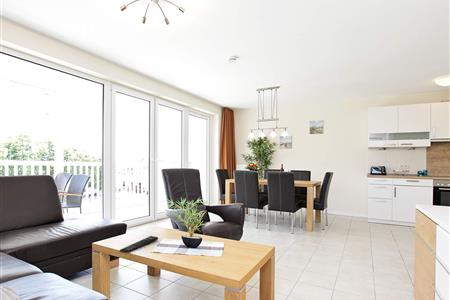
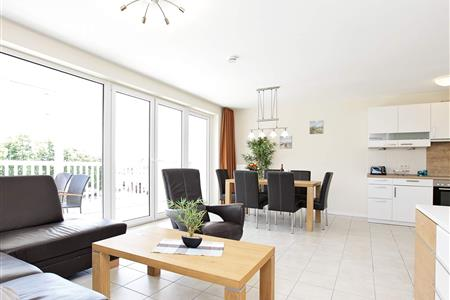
- remote control (140, 243)
